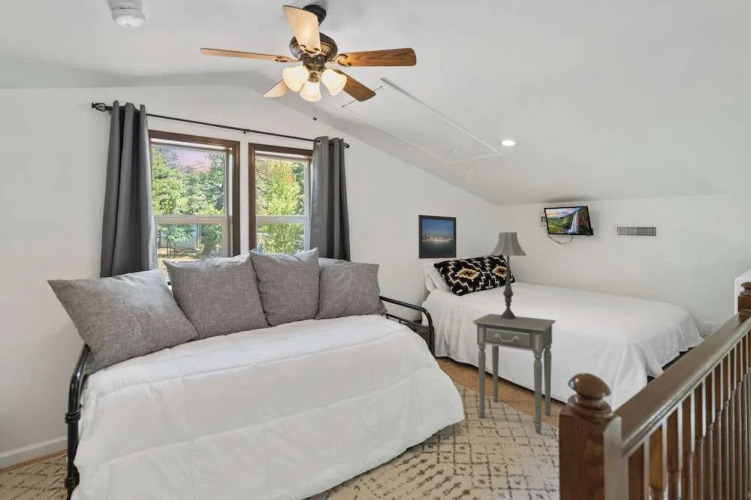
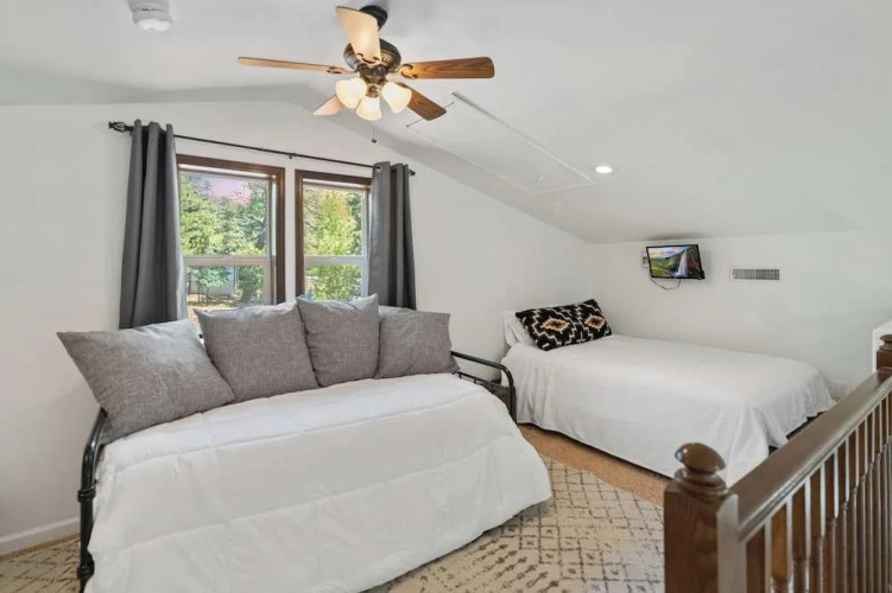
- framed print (438, 237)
- table lamp (508, 275)
- side table (498, 364)
